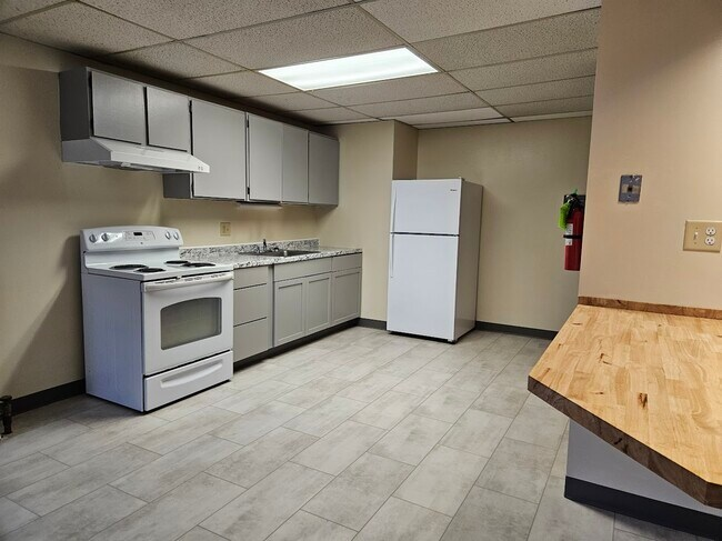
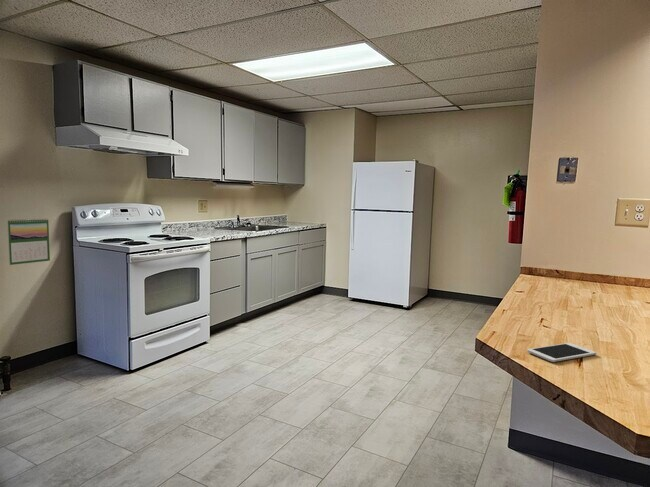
+ calendar (29, 240)
+ cell phone (561, 351)
